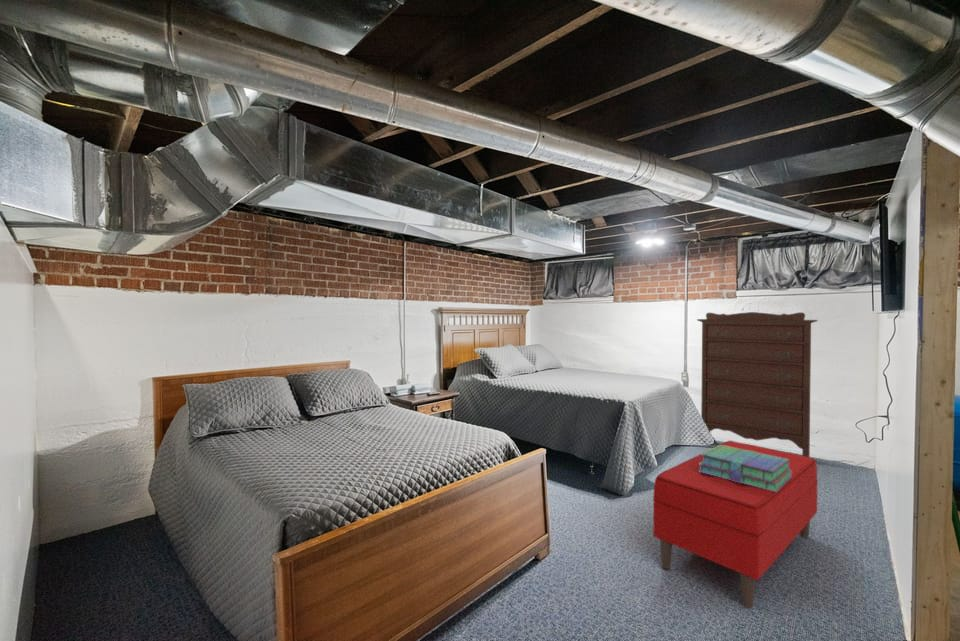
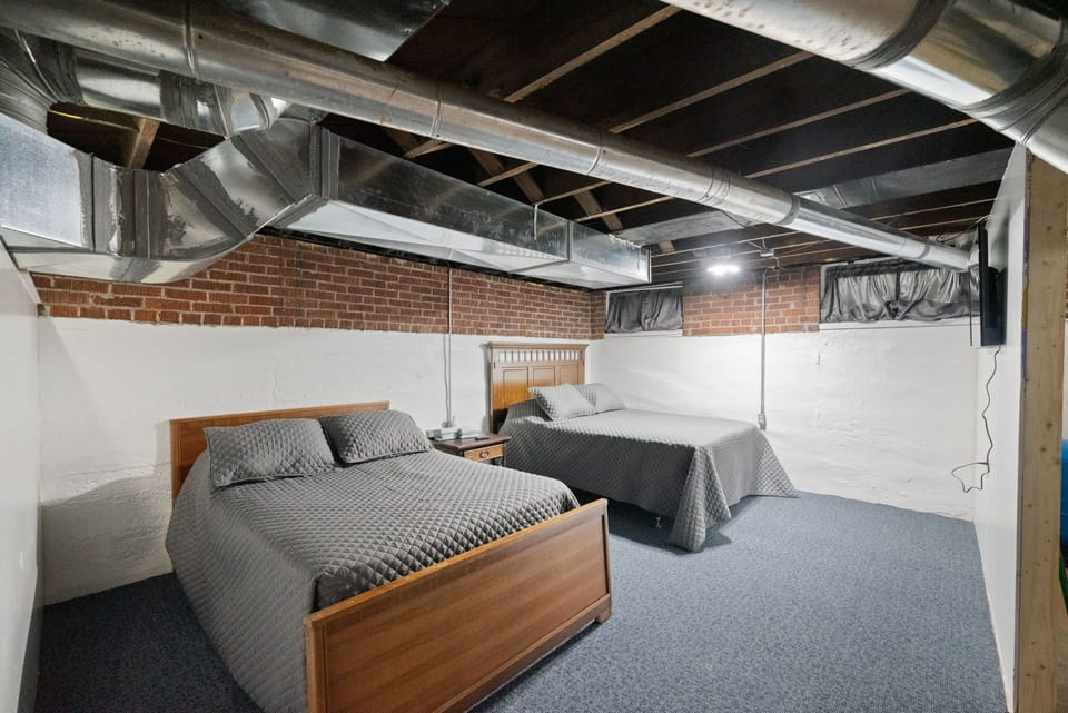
- stack of books (744, 465)
- bench (739, 508)
- dresser (753, 380)
